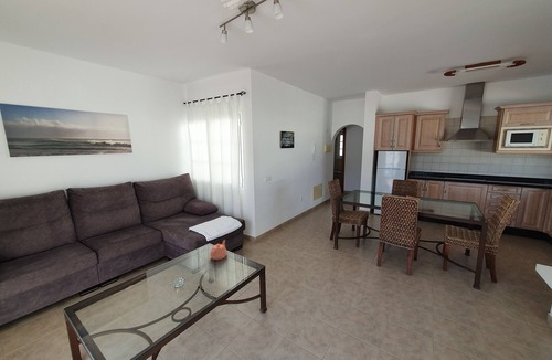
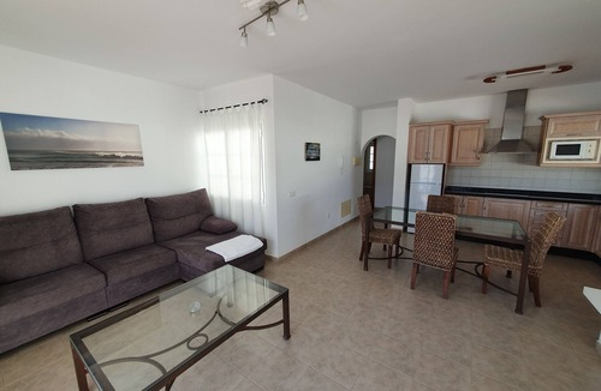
- teapot (219, 250)
